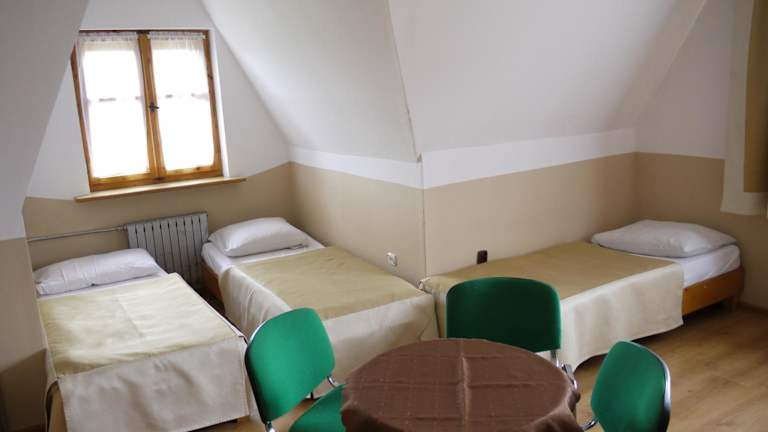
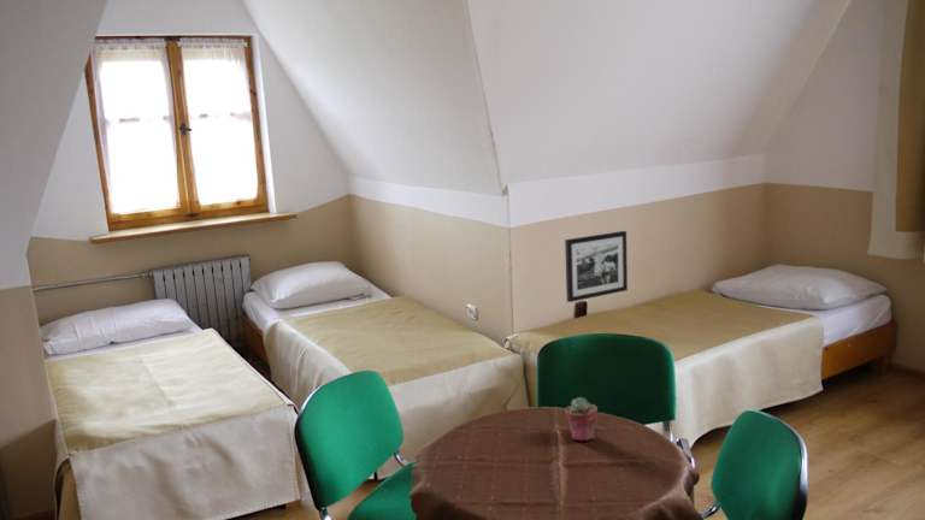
+ picture frame (596, 265)
+ potted succulent (582, 416)
